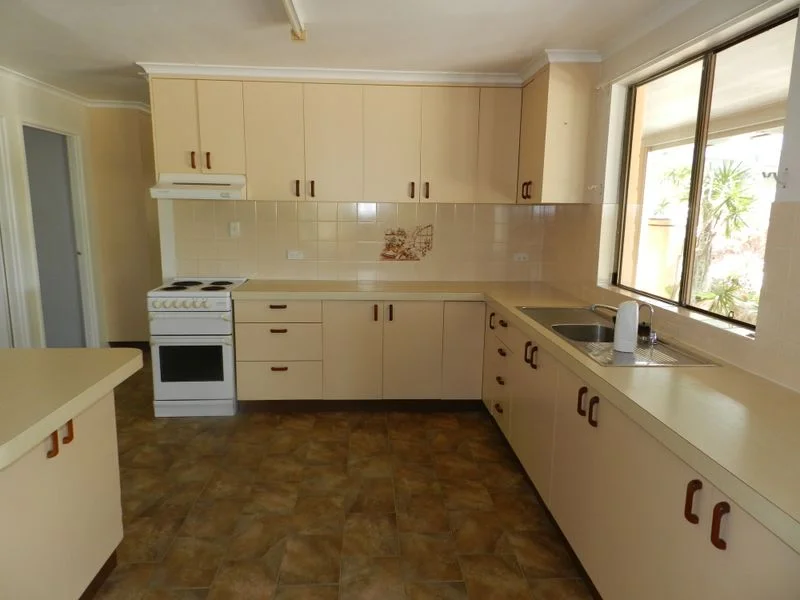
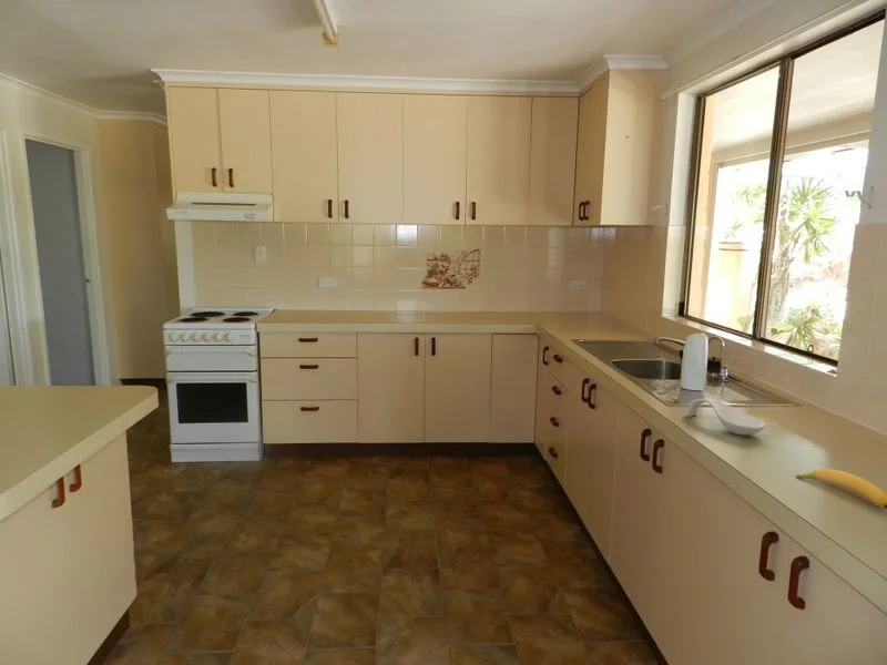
+ spoon rest (723, 415)
+ banana (846, 484)
